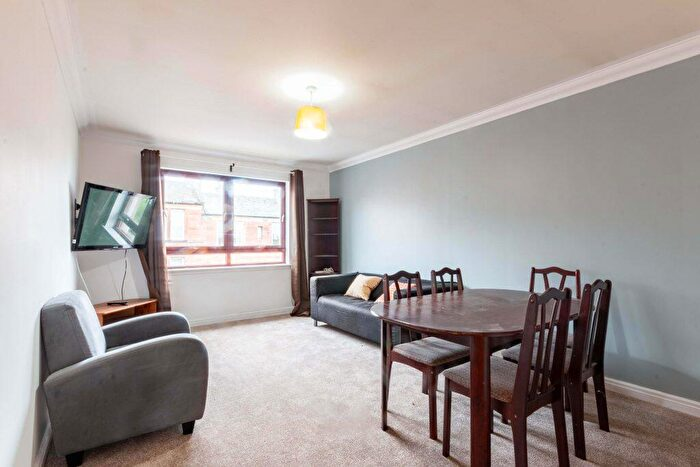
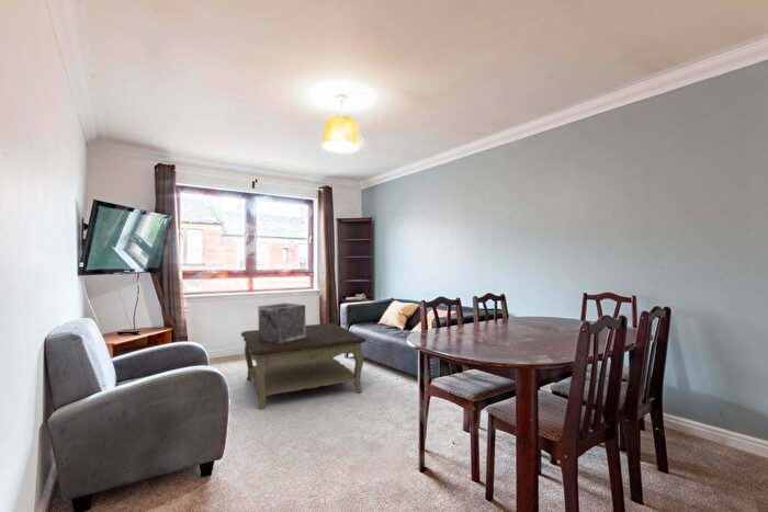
+ decorative box (282, 321)
+ coffee table (301, 360)
